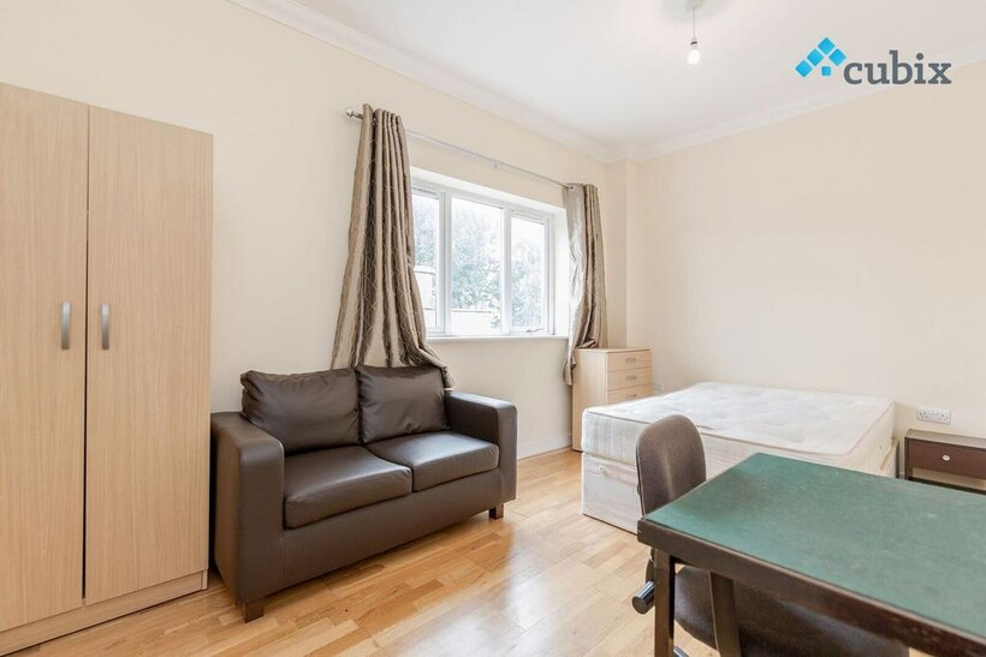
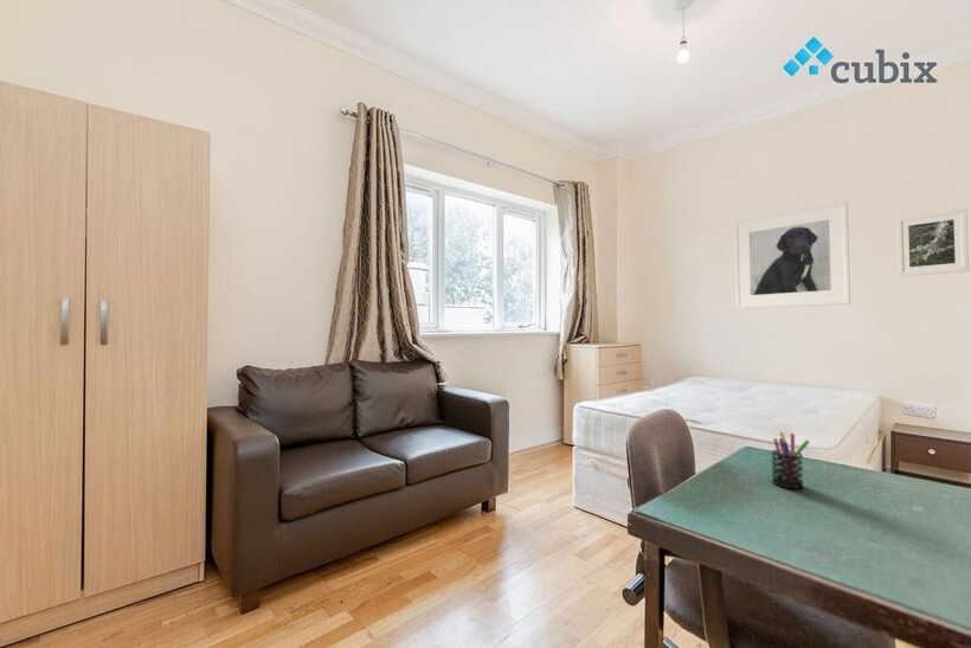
+ pen holder (790, 457)
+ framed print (931, 244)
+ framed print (787, 259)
